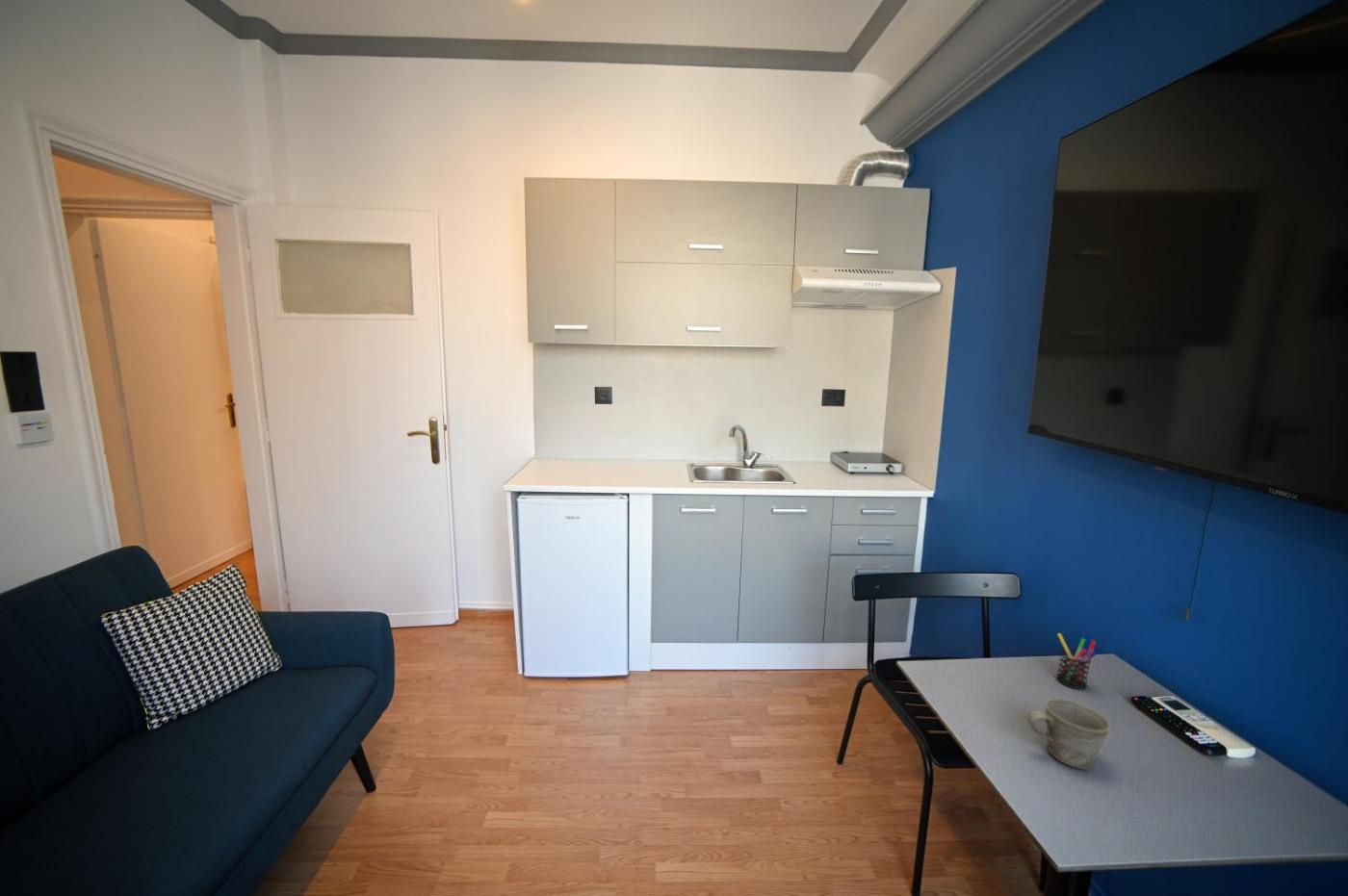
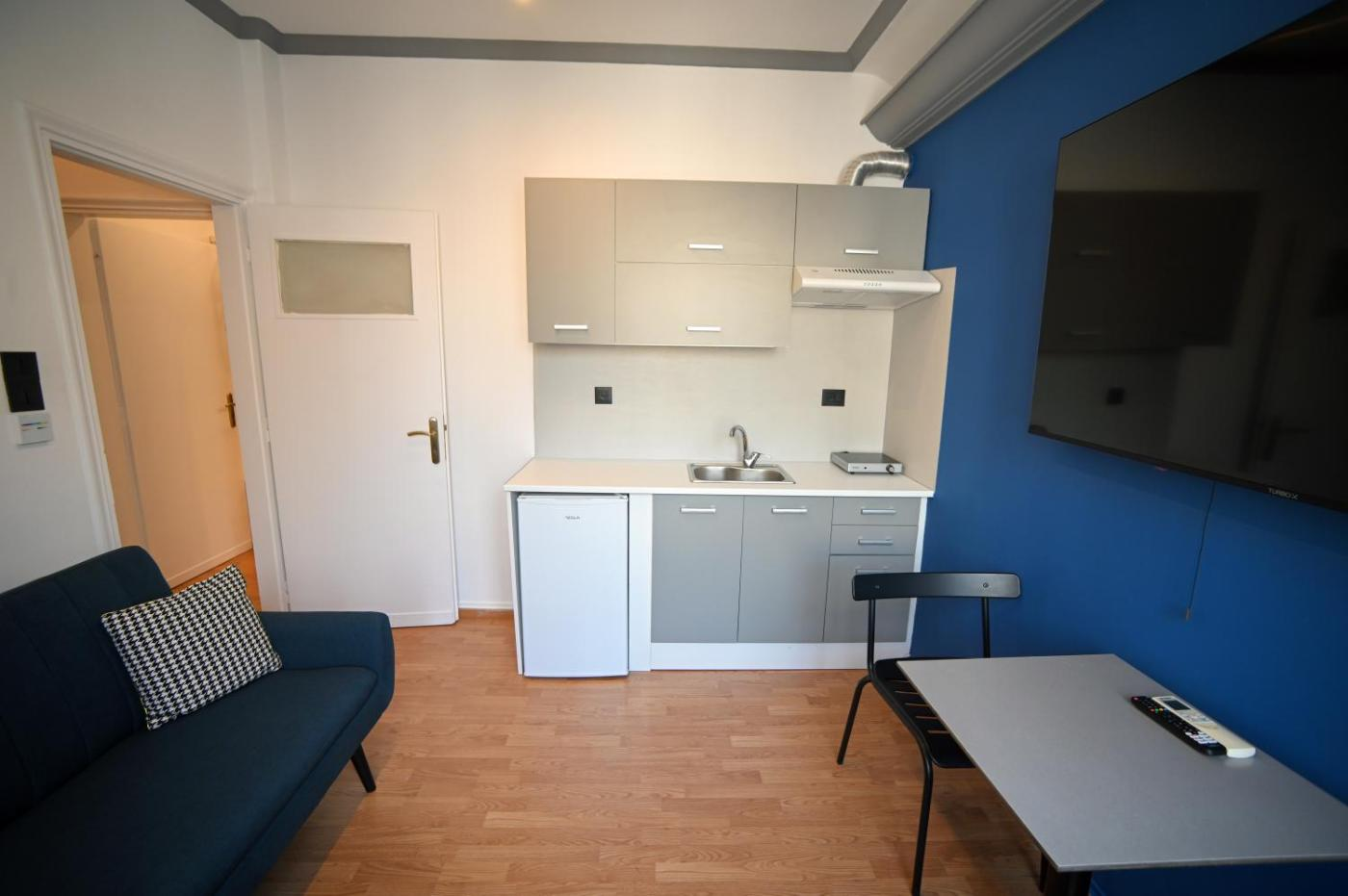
- mug (1068, 734)
- pen holder (1077, 658)
